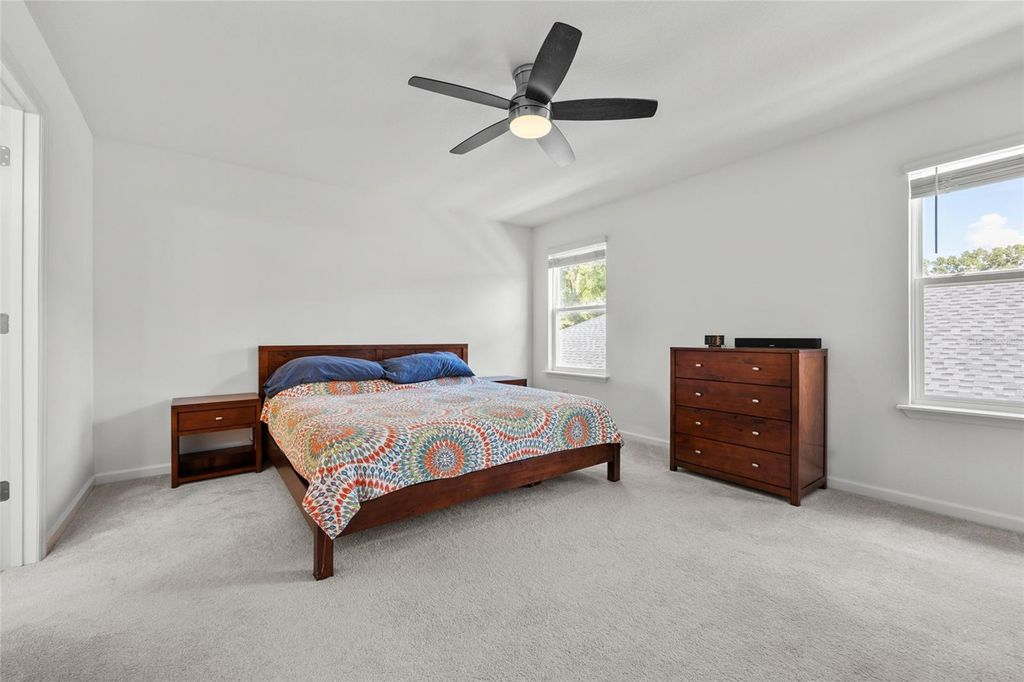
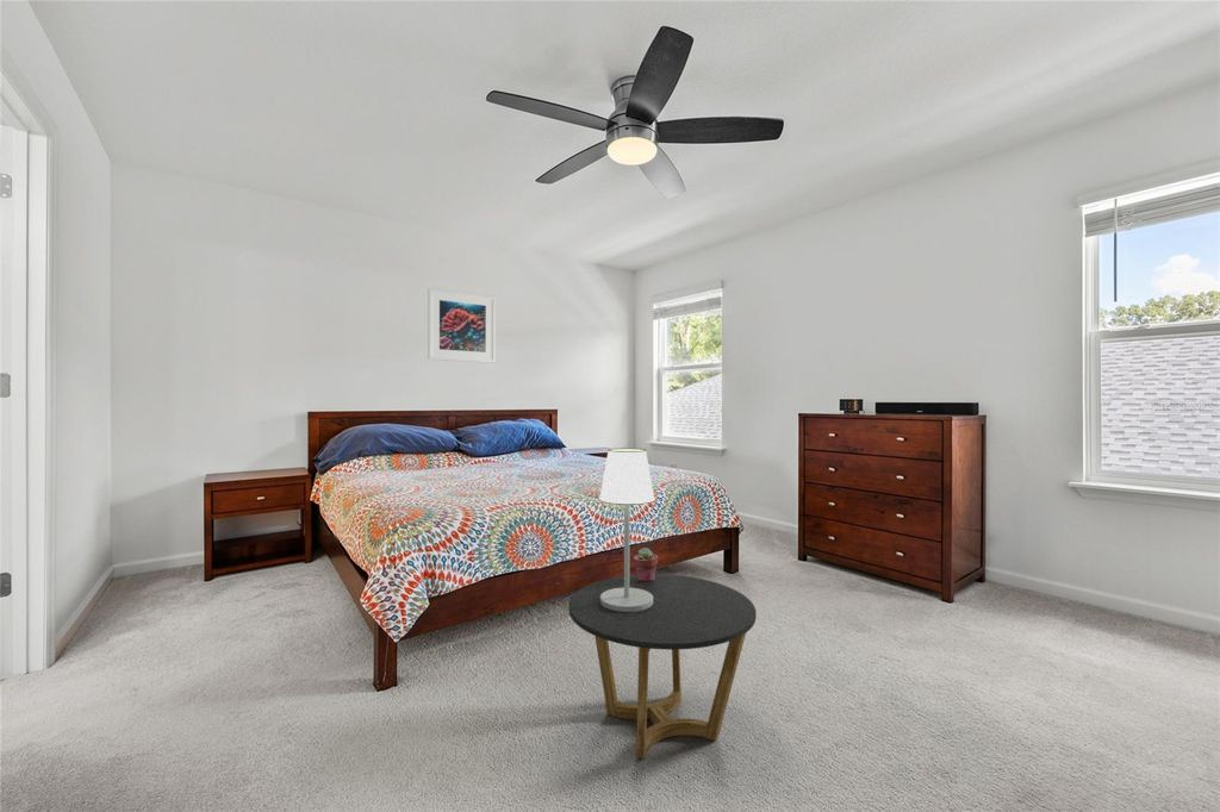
+ potted succulent (646, 562)
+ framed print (462, 326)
+ table lamp (627, 524)
+ side table (672, 663)
